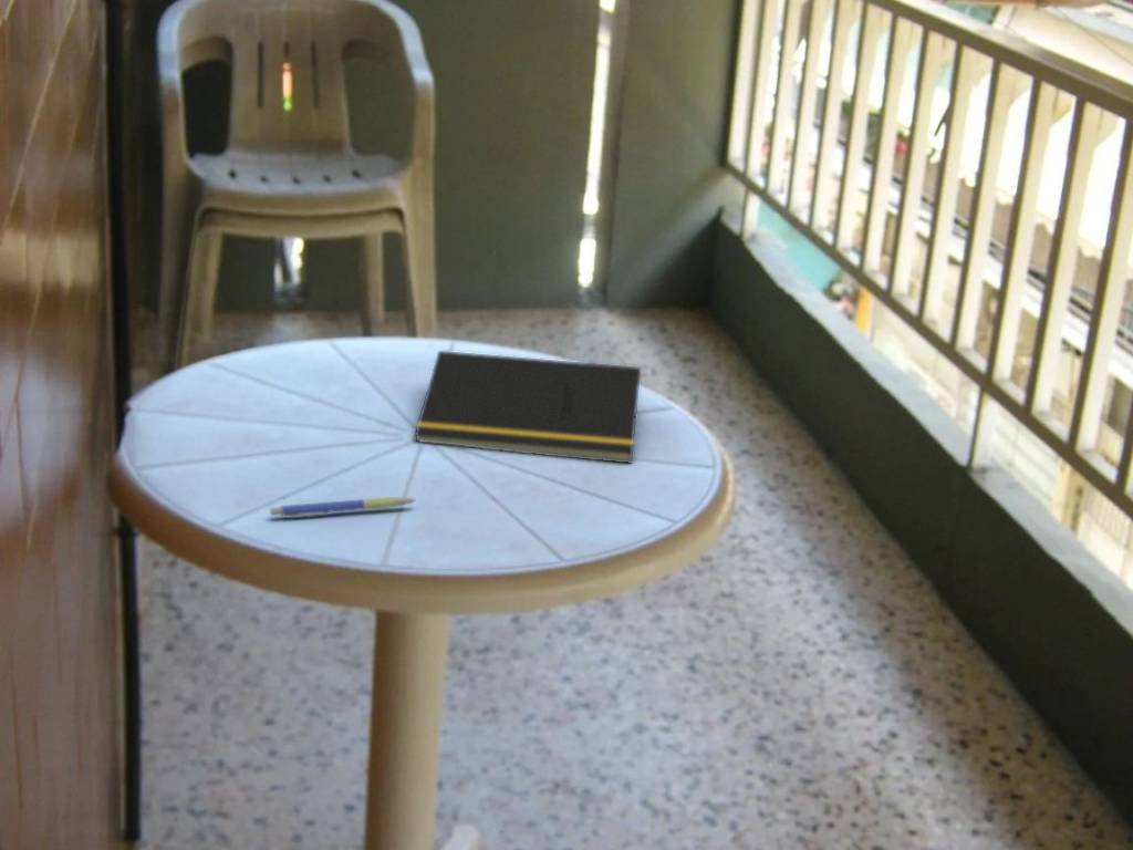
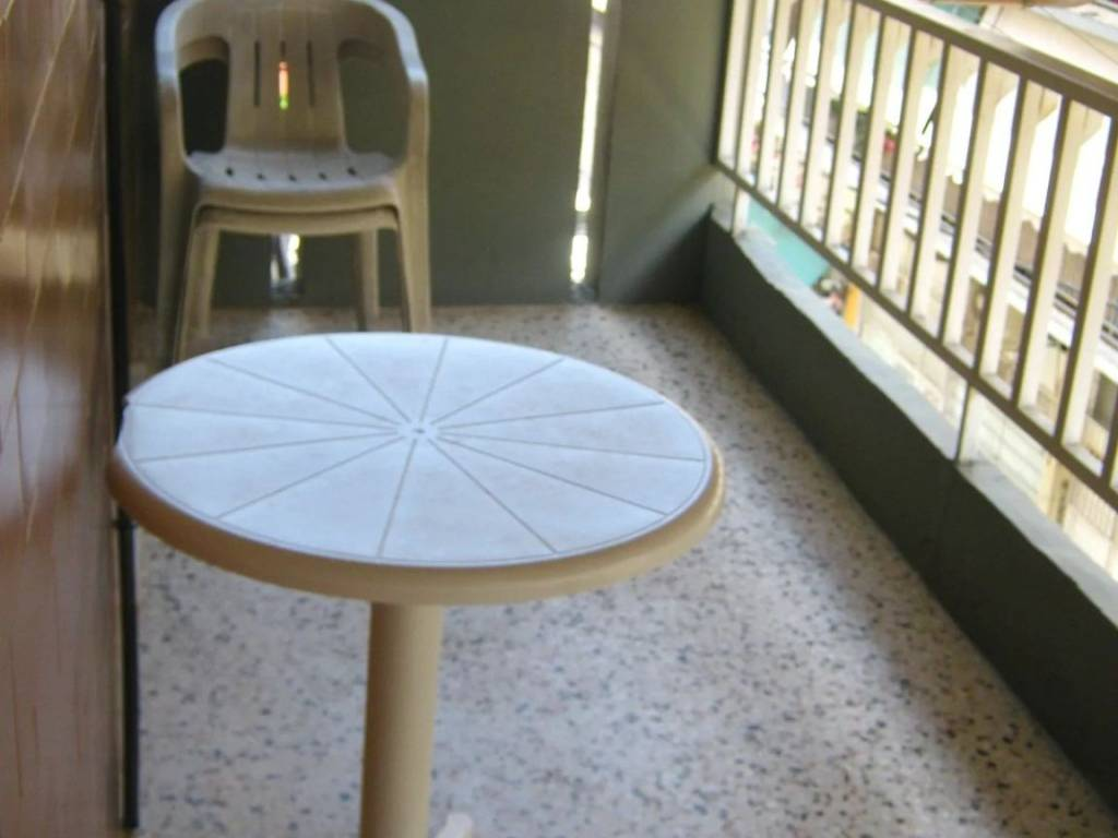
- notepad (531, 404)
- pen (344, 505)
